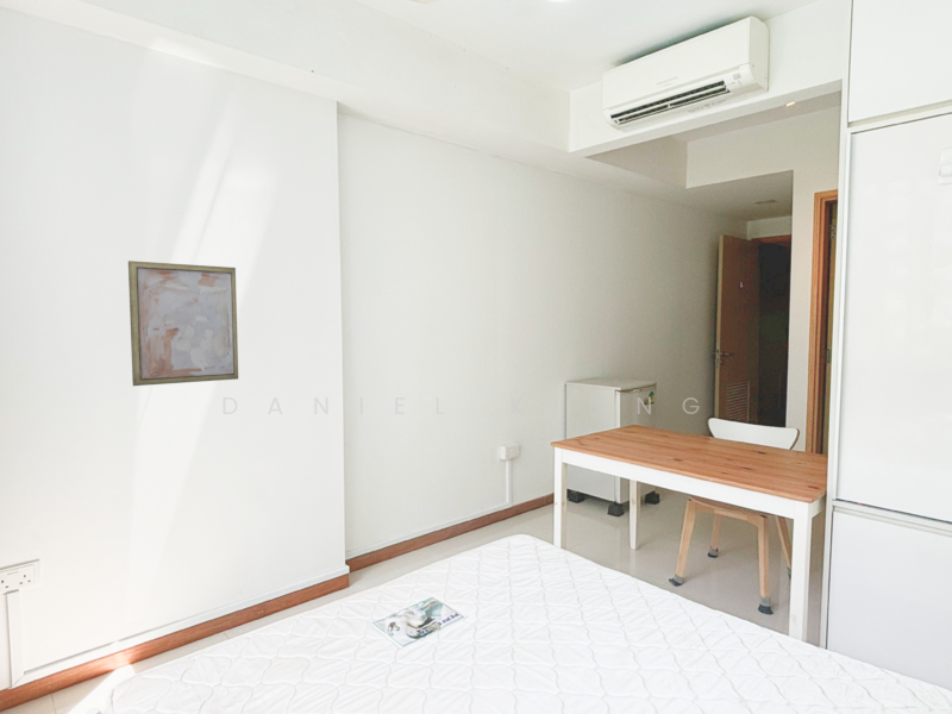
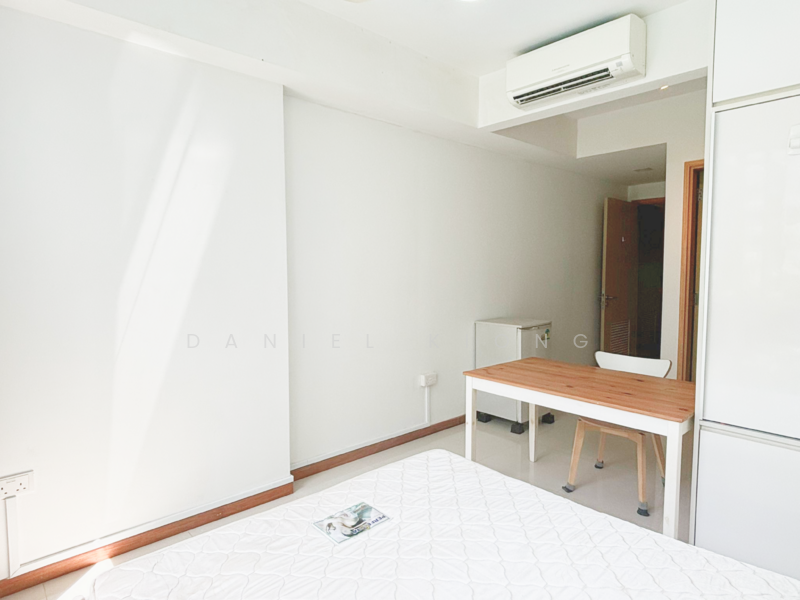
- wall art (187, 324)
